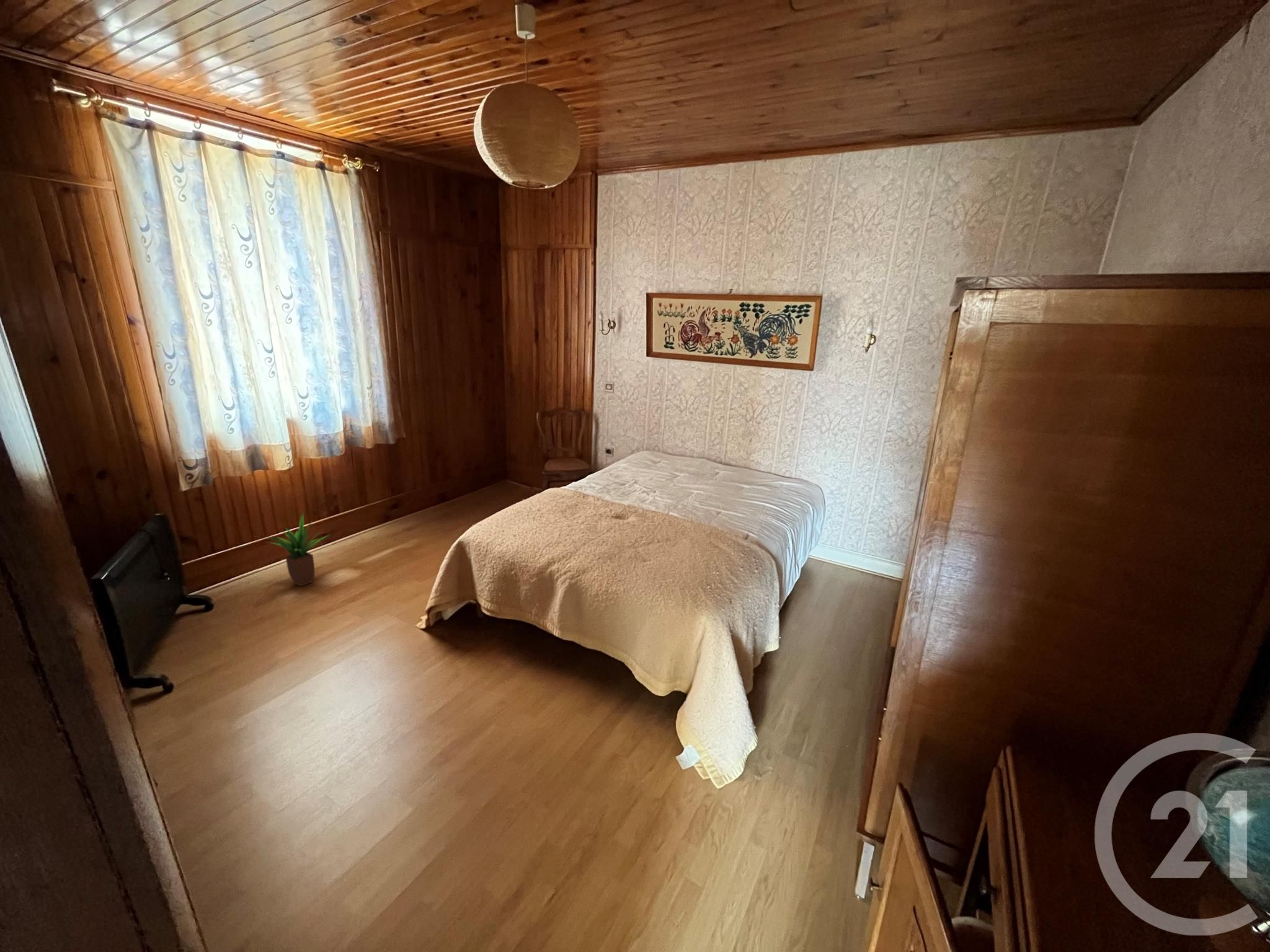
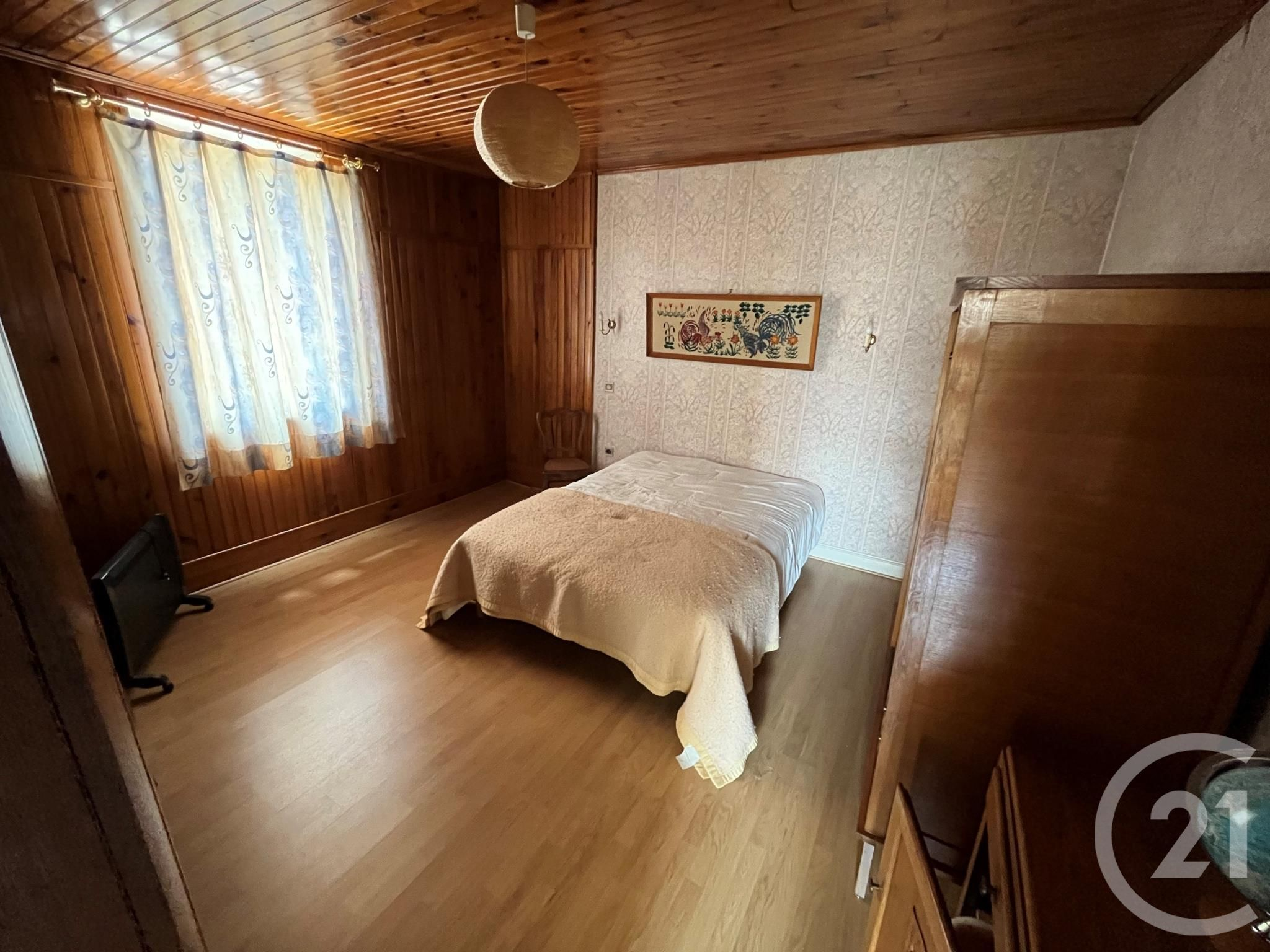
- potted plant (300, 549)
